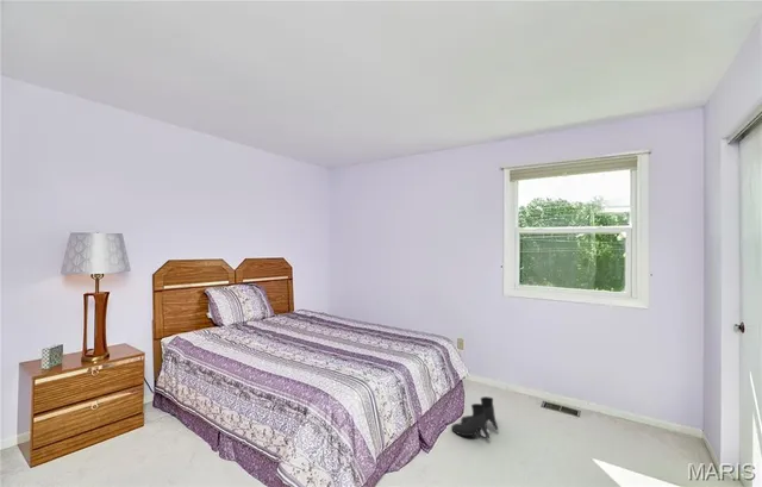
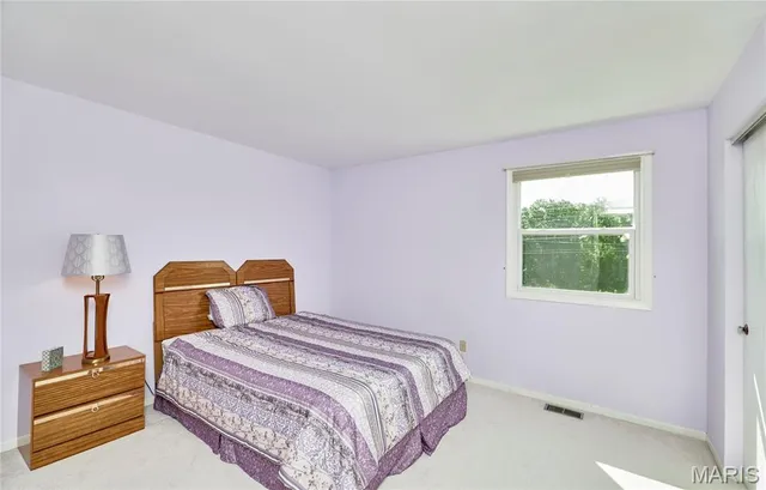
- boots (474, 414)
